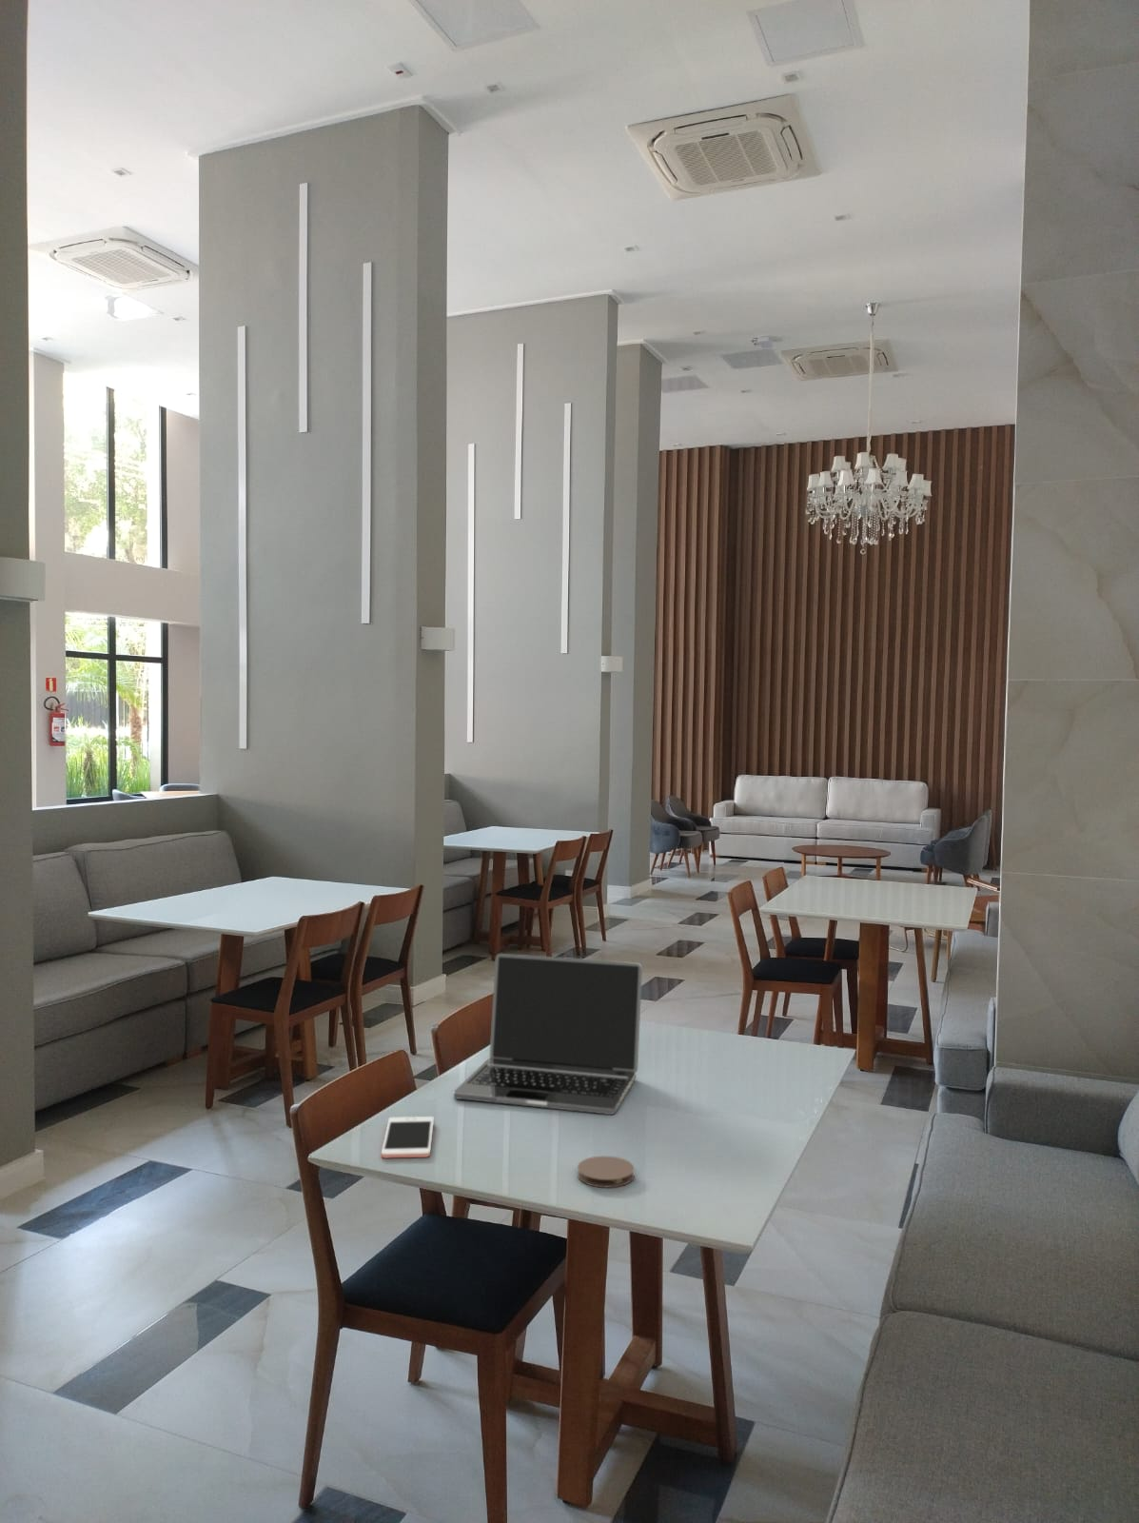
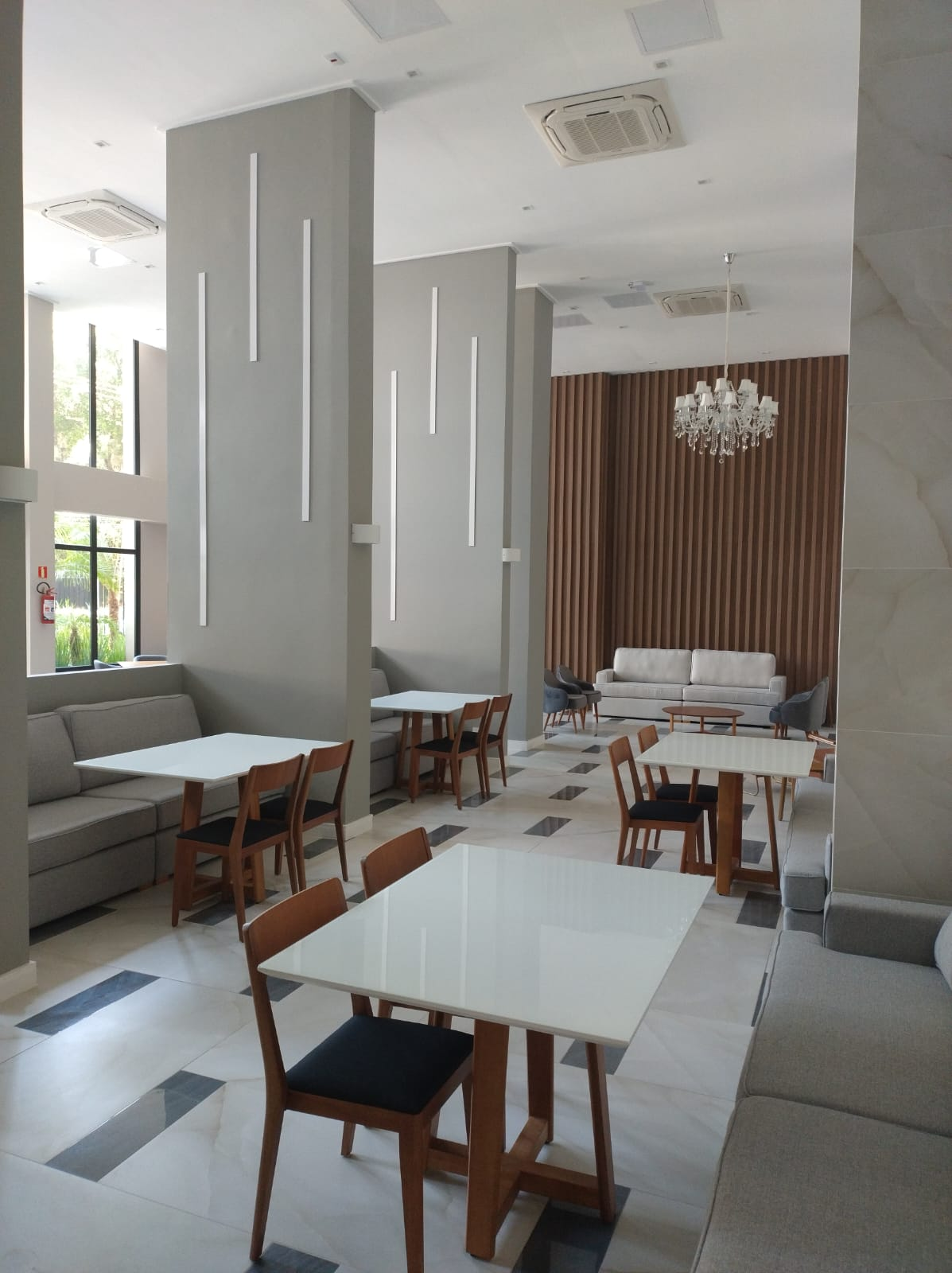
- cell phone (408, 1135)
- coaster (605, 1171)
- laptop (550, 1028)
